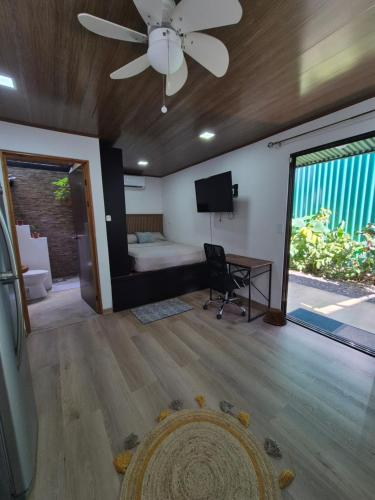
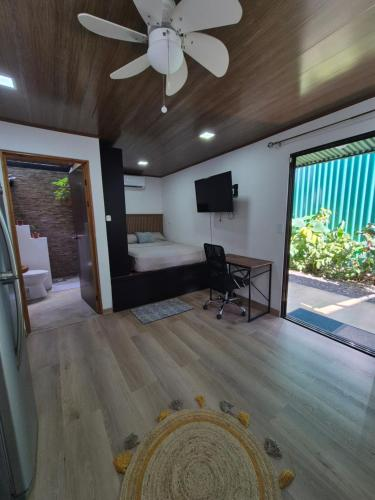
- woven basket (274, 315)
